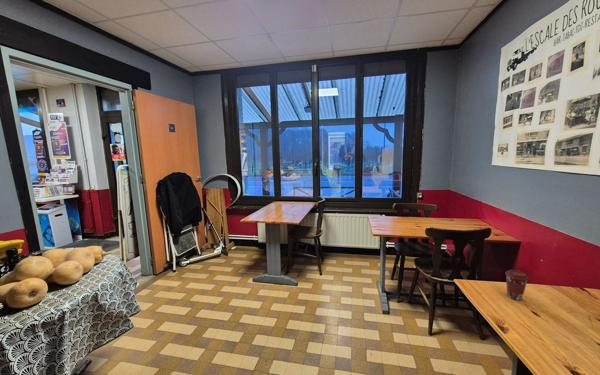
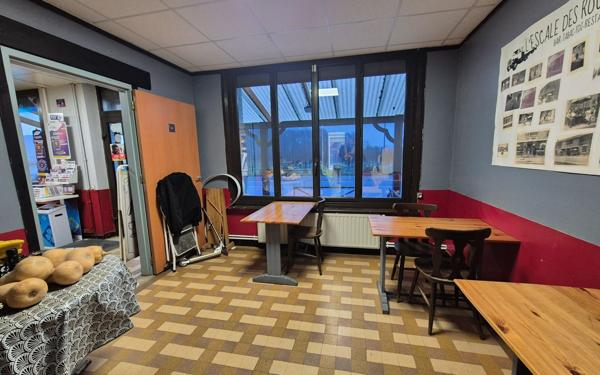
- coffee cup (515, 285)
